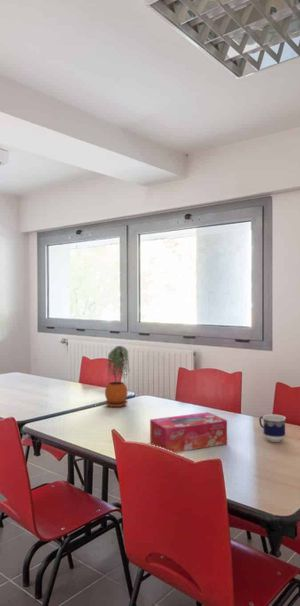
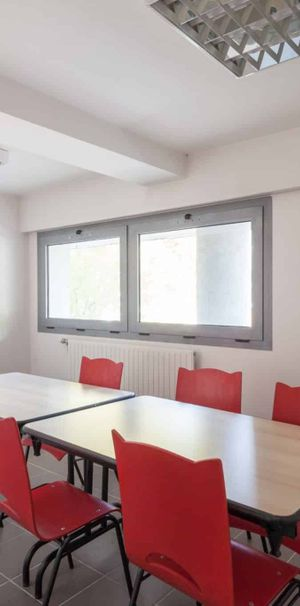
- tissue box (188, 431)
- cup (271, 427)
- potted plant (117, 375)
